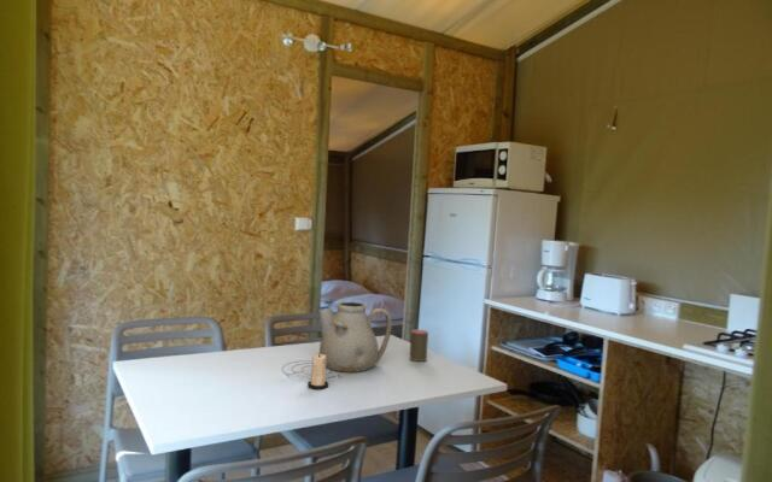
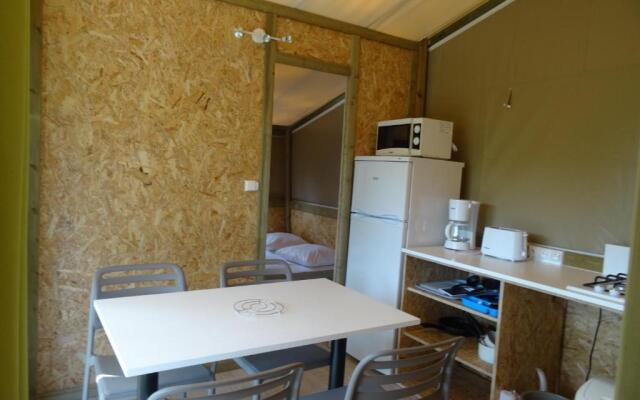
- candle (318, 369)
- cup (419, 345)
- teapot (351, 334)
